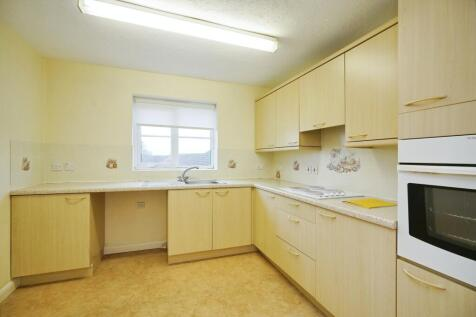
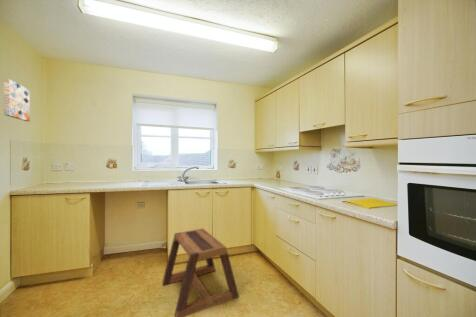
+ stool (196, 264)
+ wall art (17, 101)
